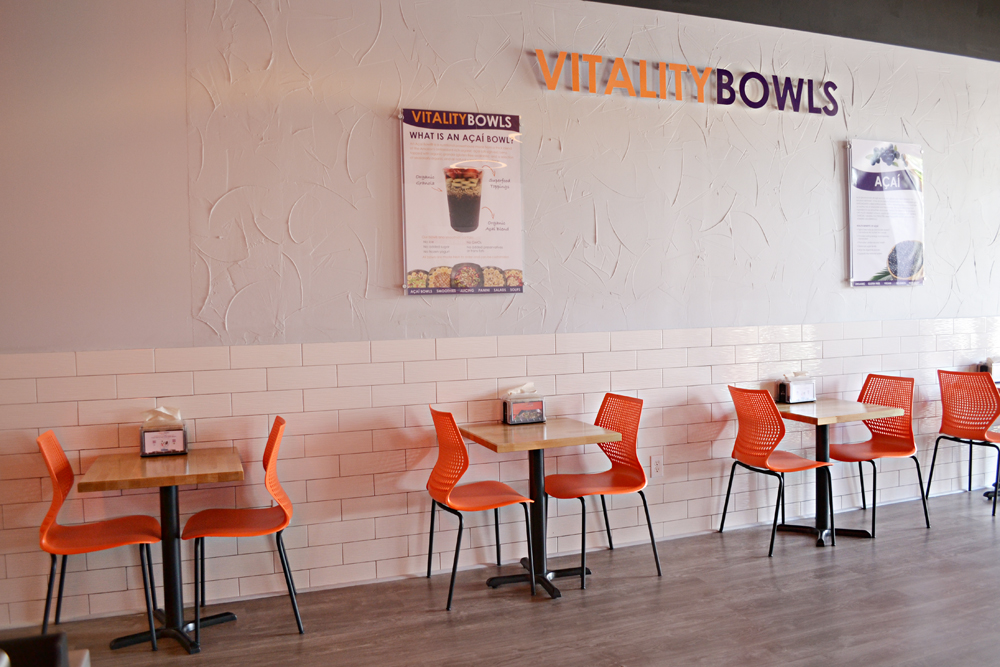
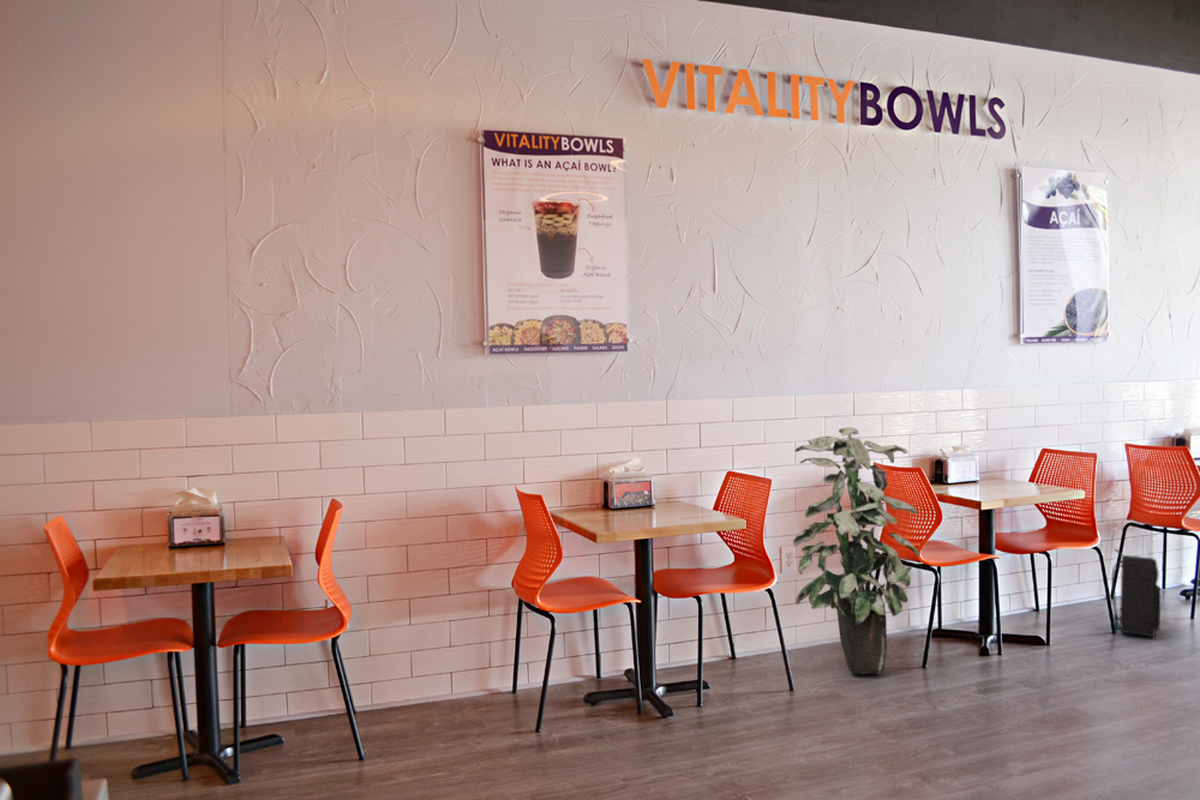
+ backpack (1135, 590)
+ indoor plant (852, 547)
